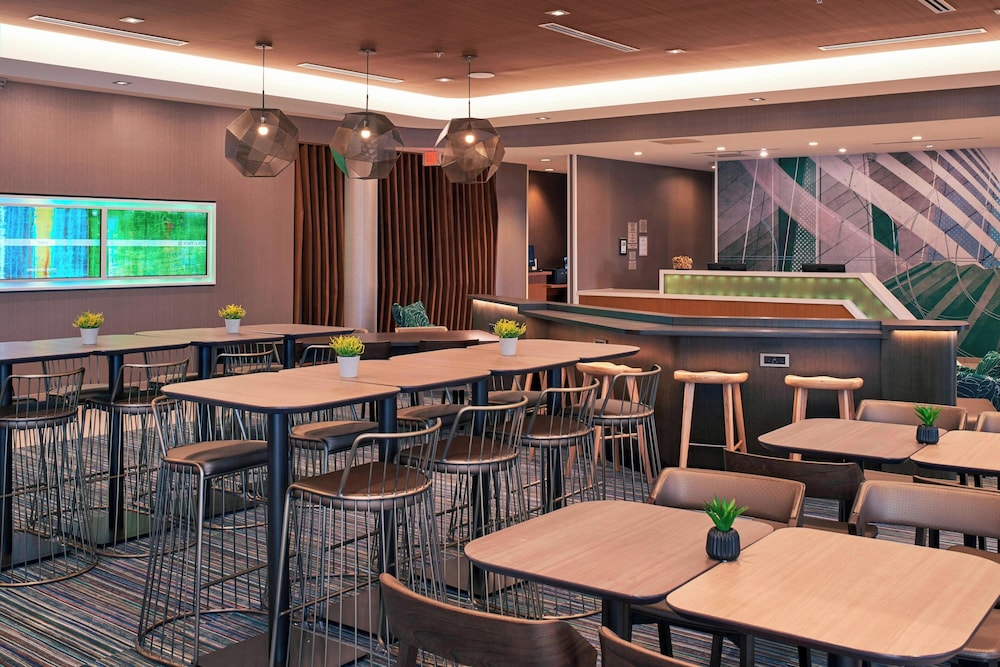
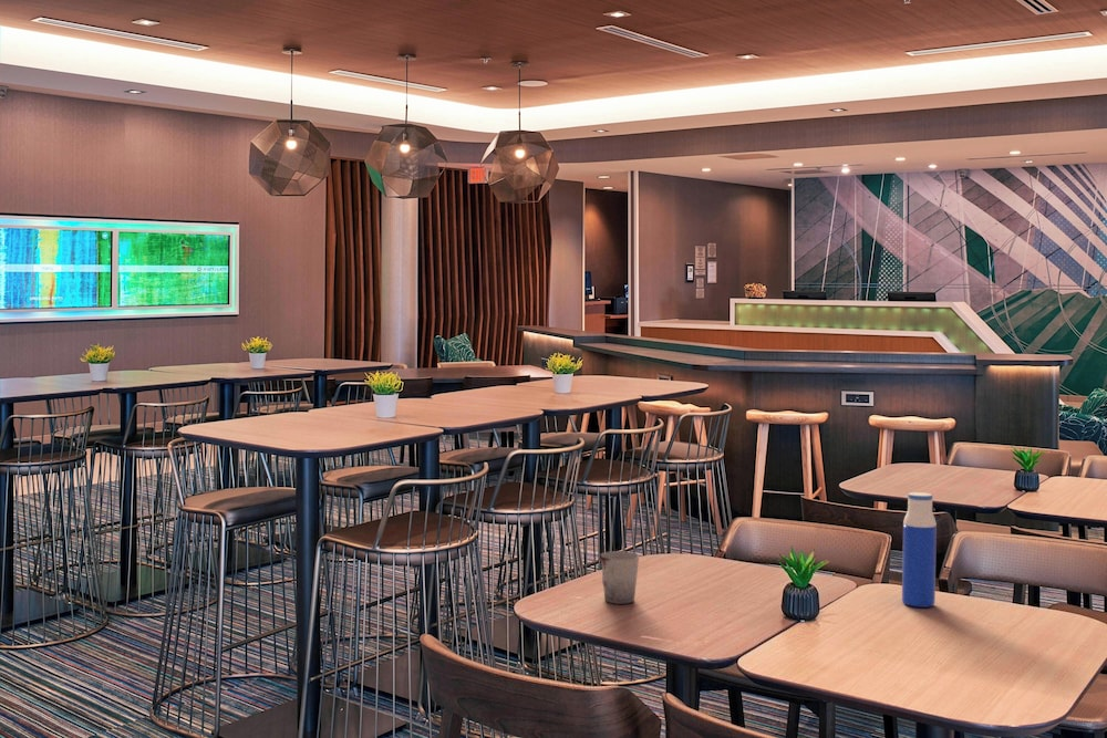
+ cup (615, 579)
+ water bottle (919, 549)
